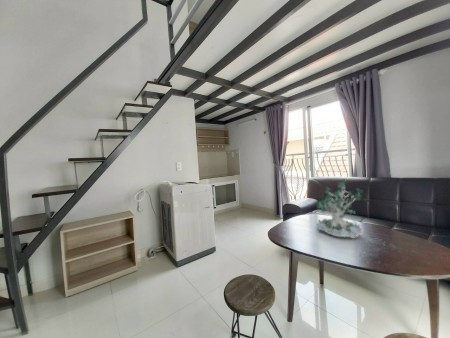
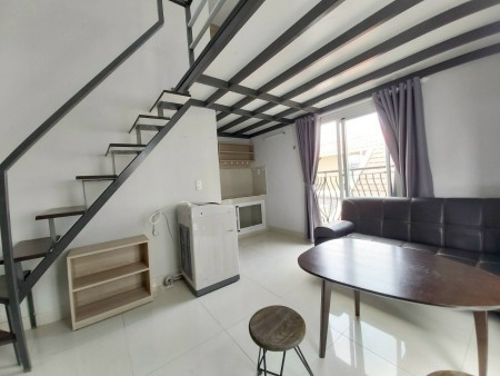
- plant (335, 206)
